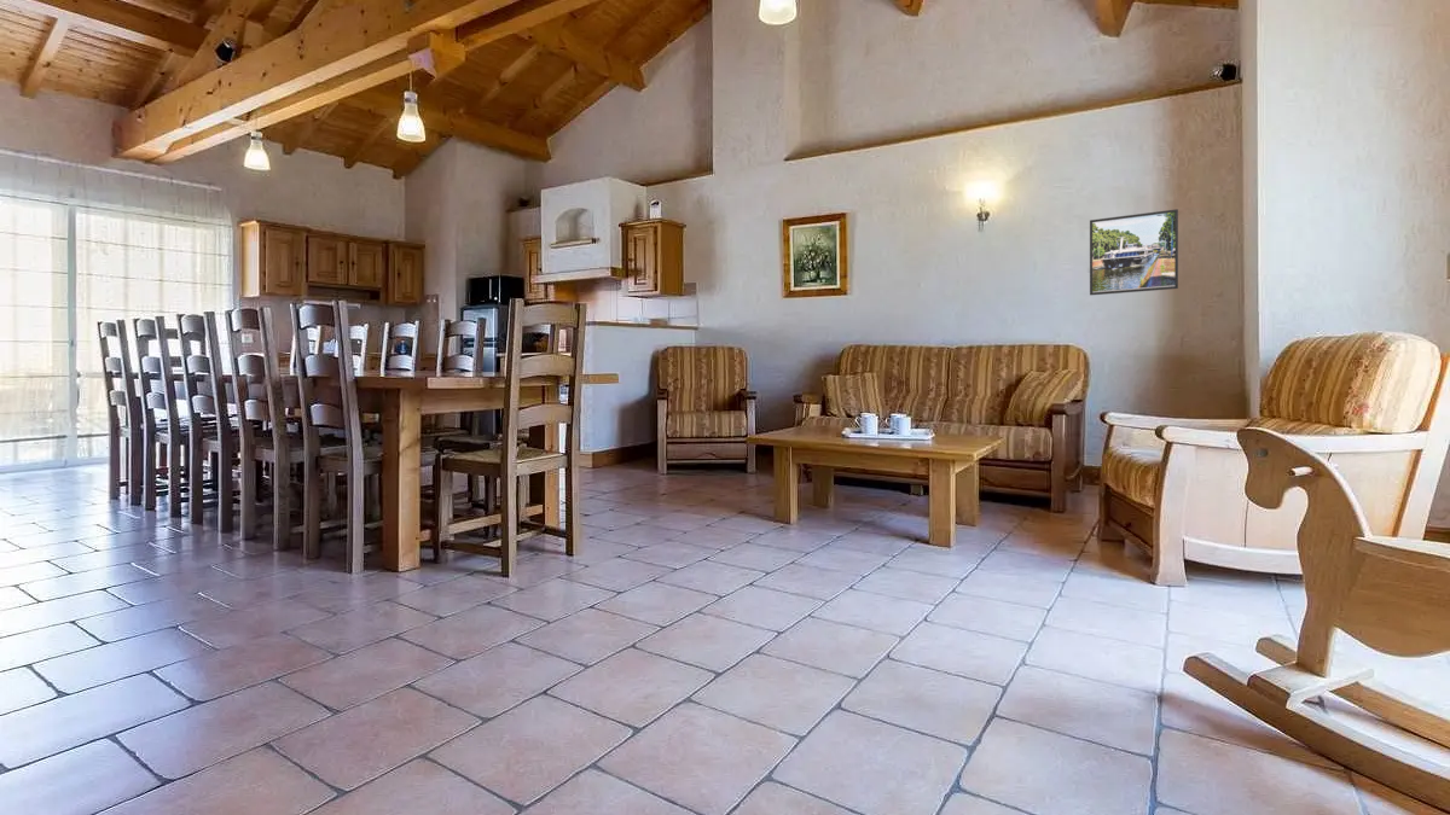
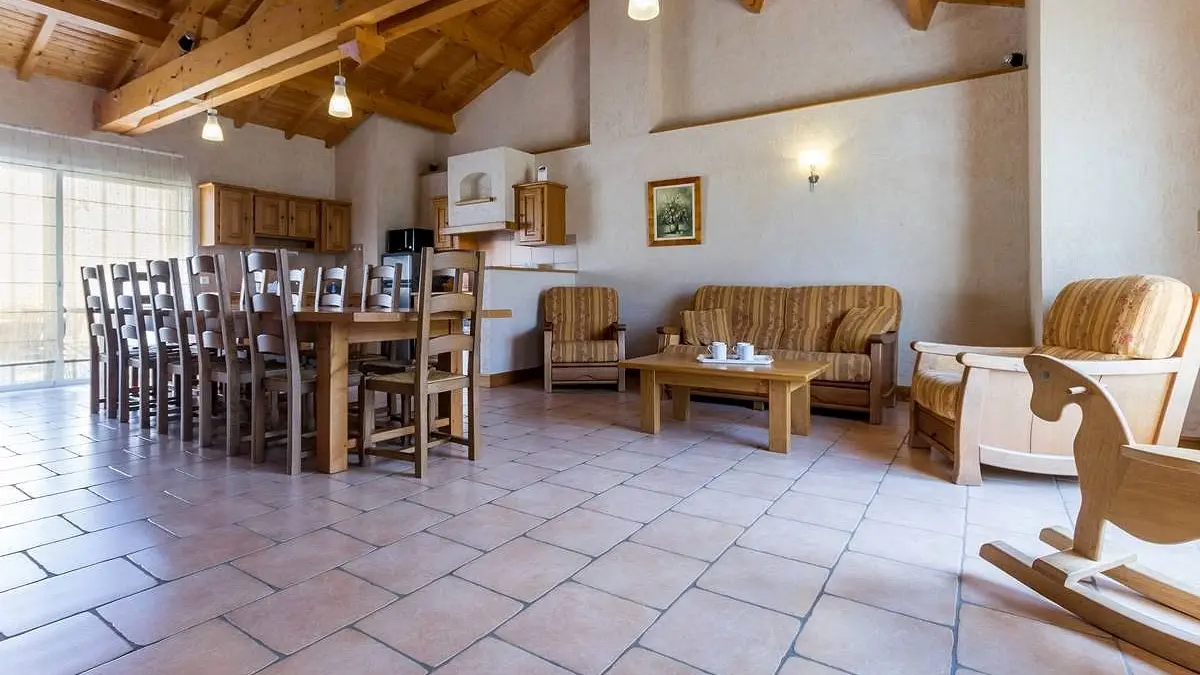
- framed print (1132, 252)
